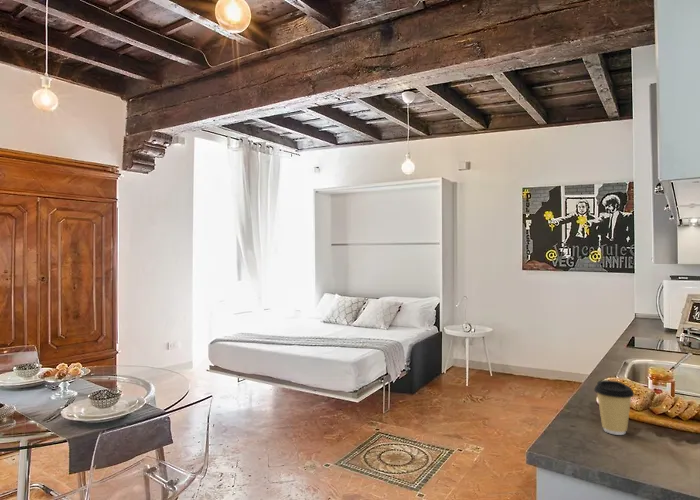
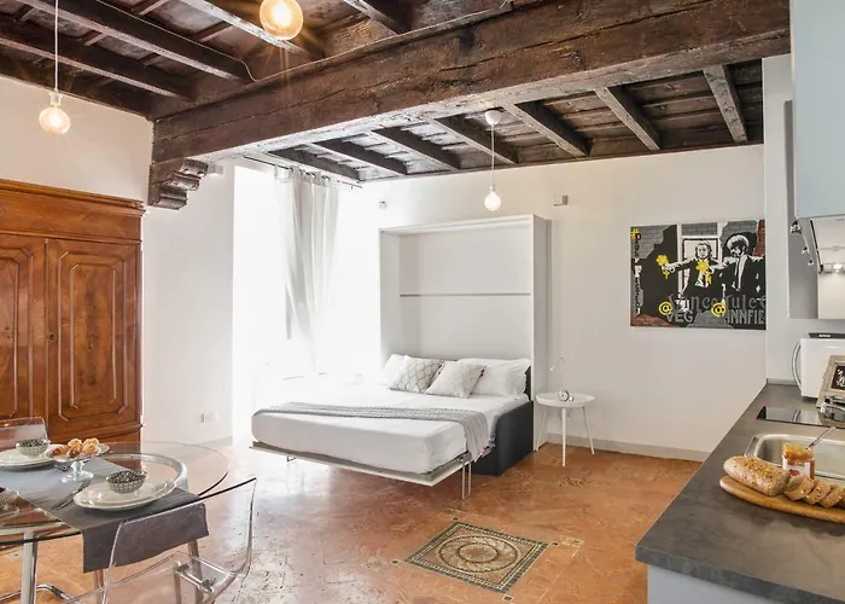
- coffee cup (614, 407)
